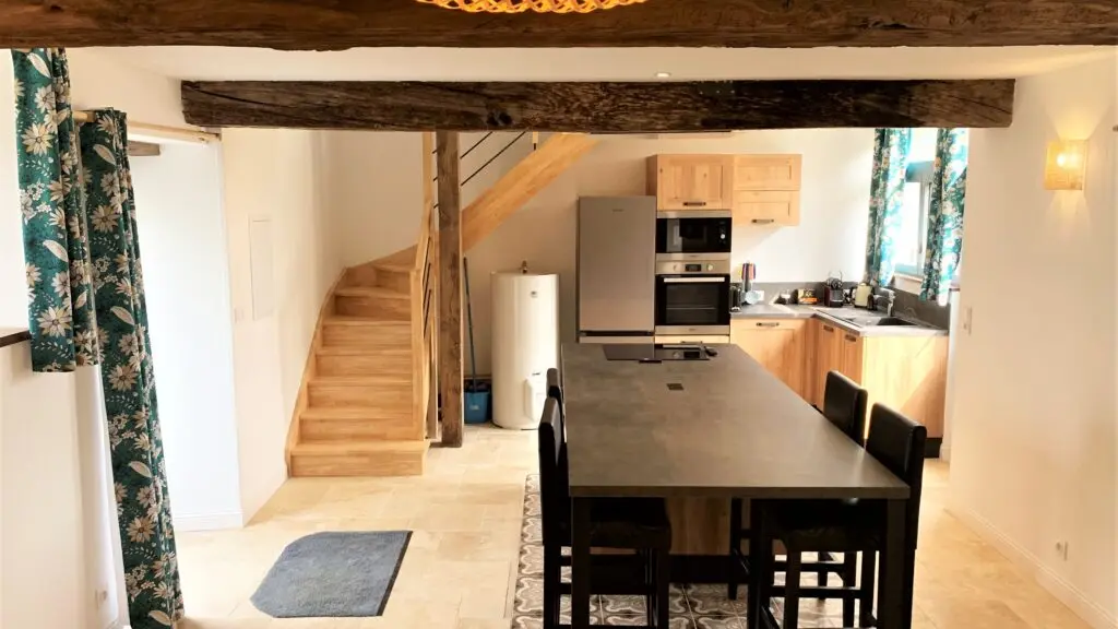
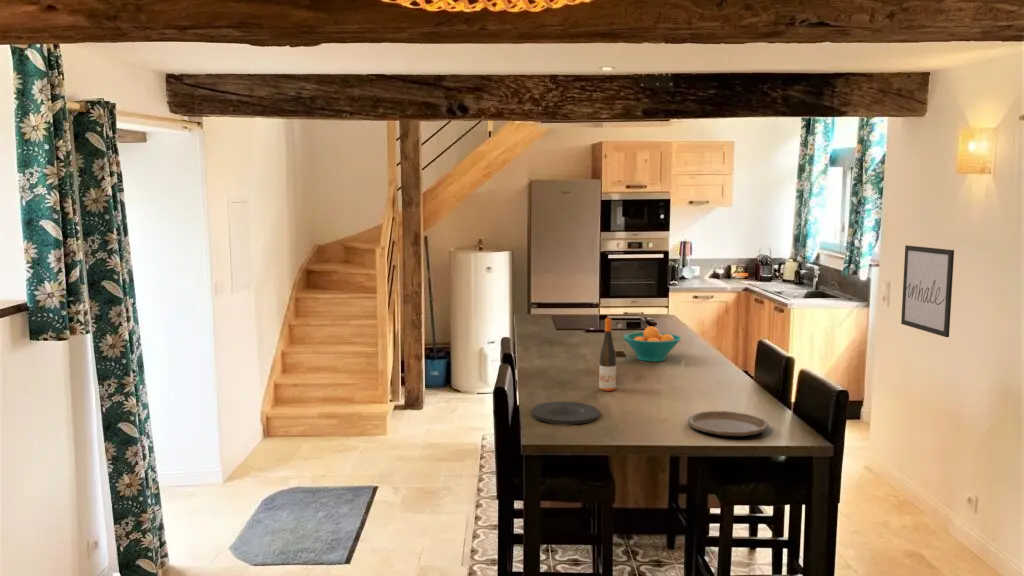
+ wall art (926, 289)
+ plate (727, 424)
+ fruit bowl (651, 343)
+ wine bottle (607, 353)
+ plate (565, 409)
